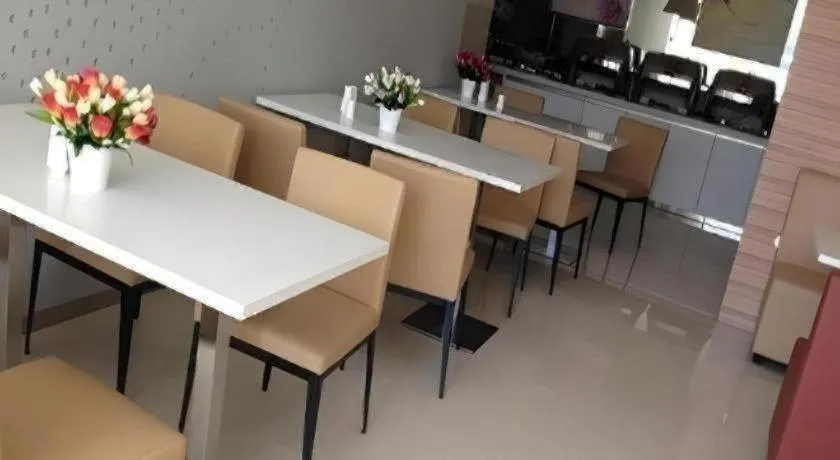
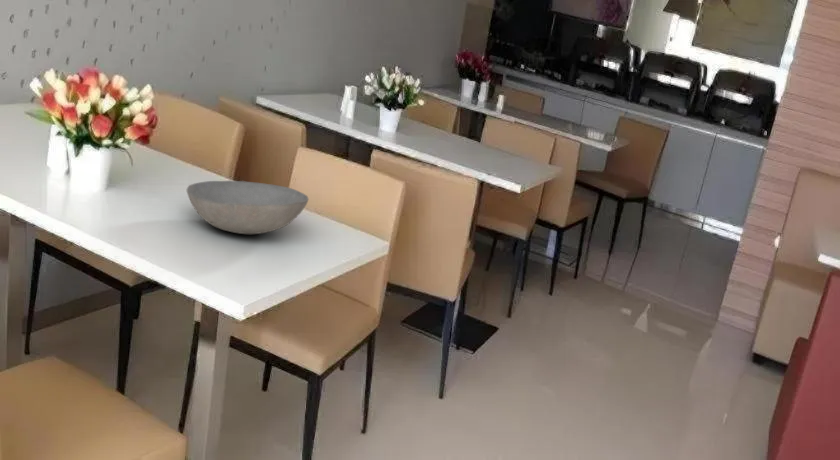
+ bowl (246, 209)
